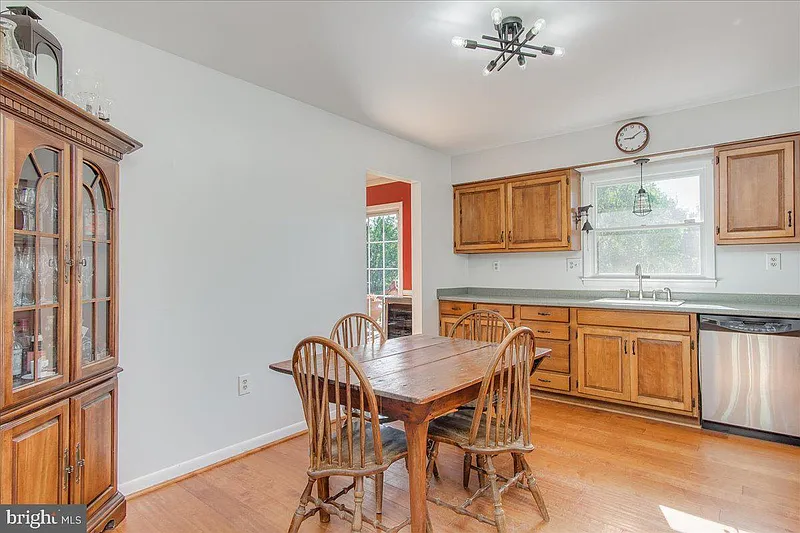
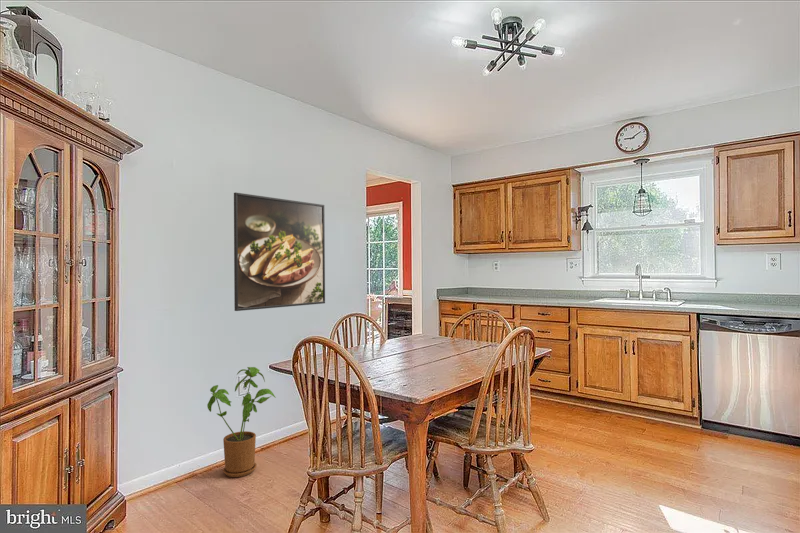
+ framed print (283, 253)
+ house plant (244, 420)
